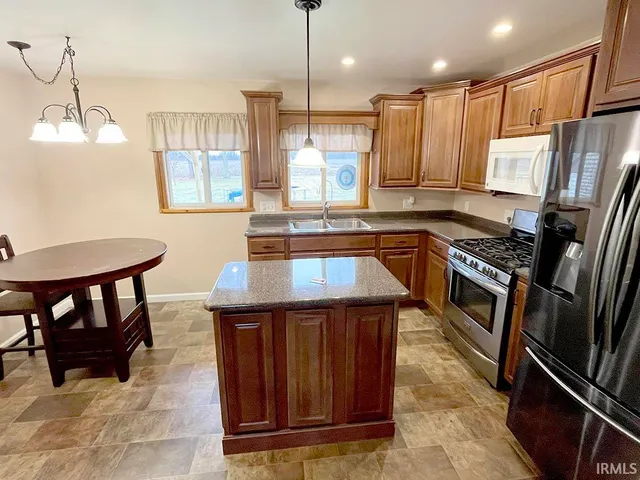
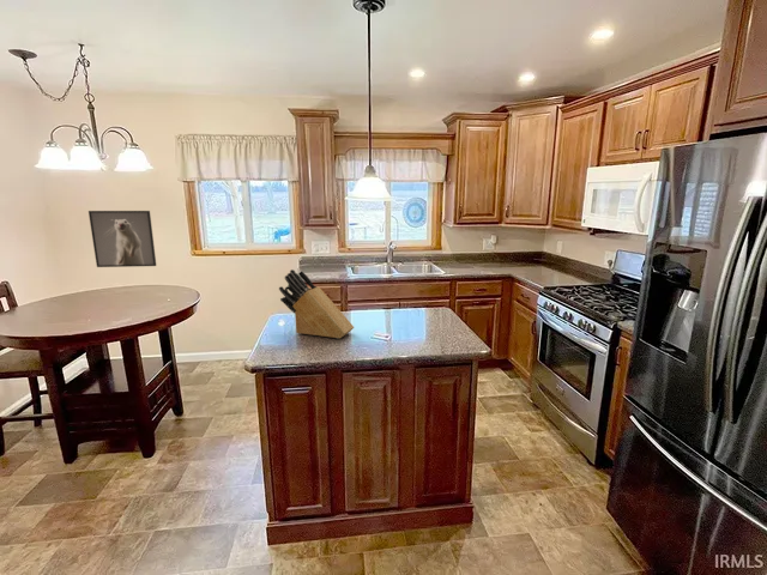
+ knife block (315, 301)
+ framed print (122, 238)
